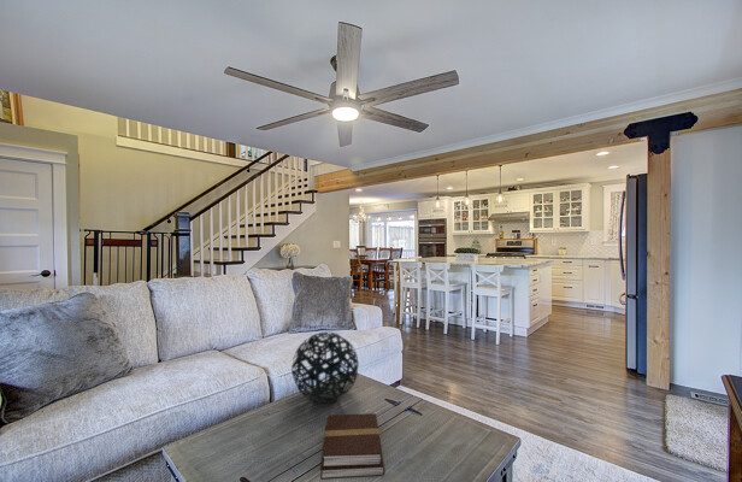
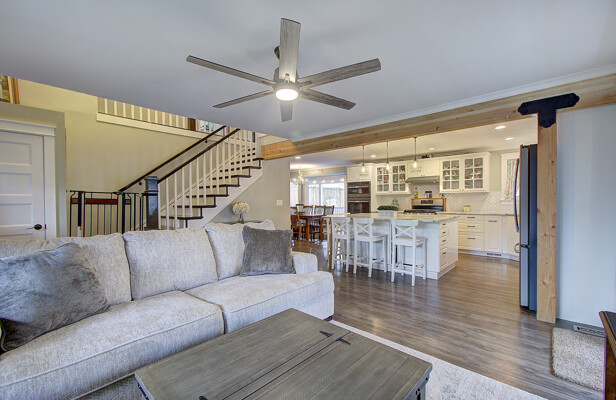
- decorative orb (326, 366)
- book (352, 441)
